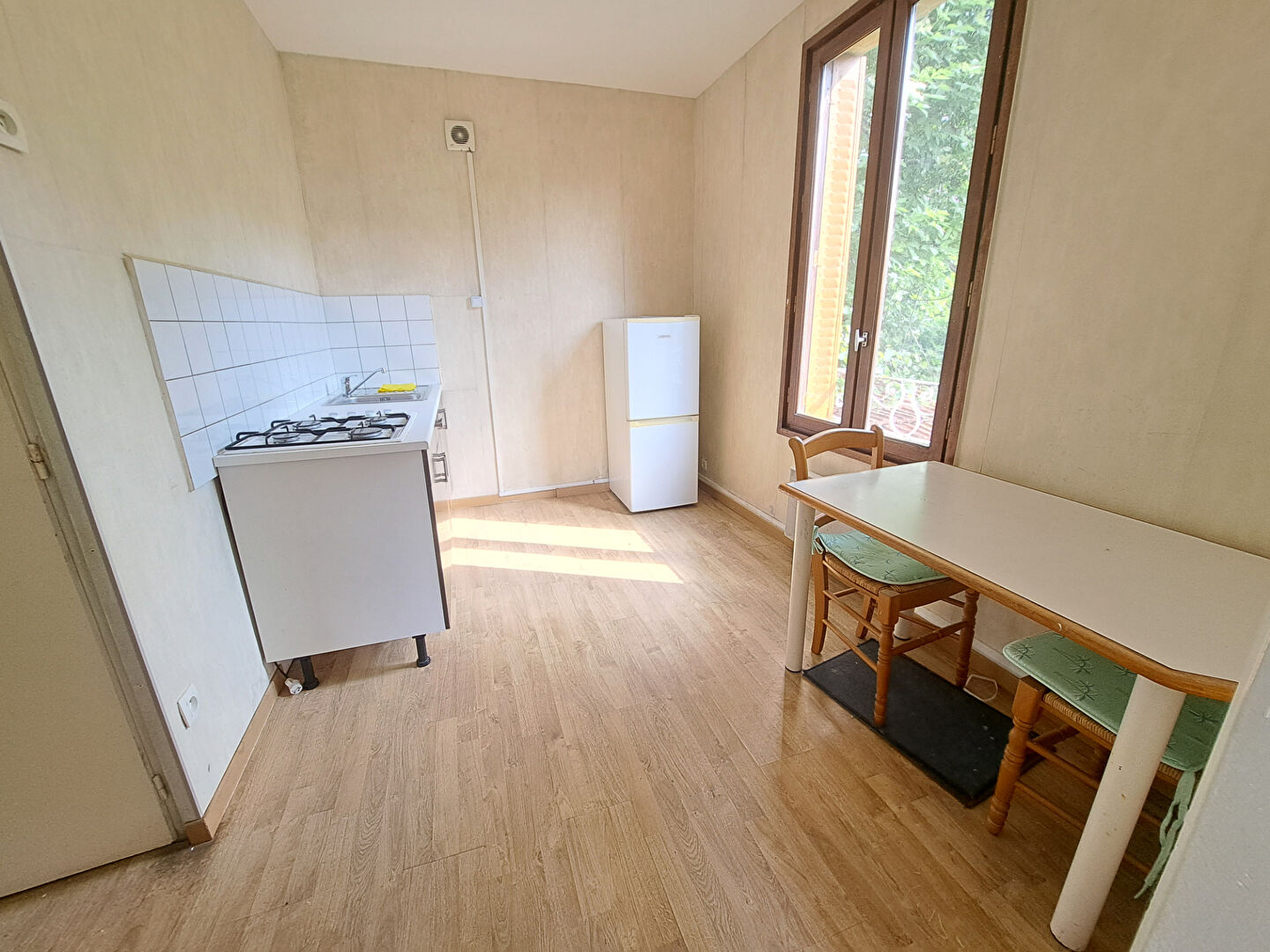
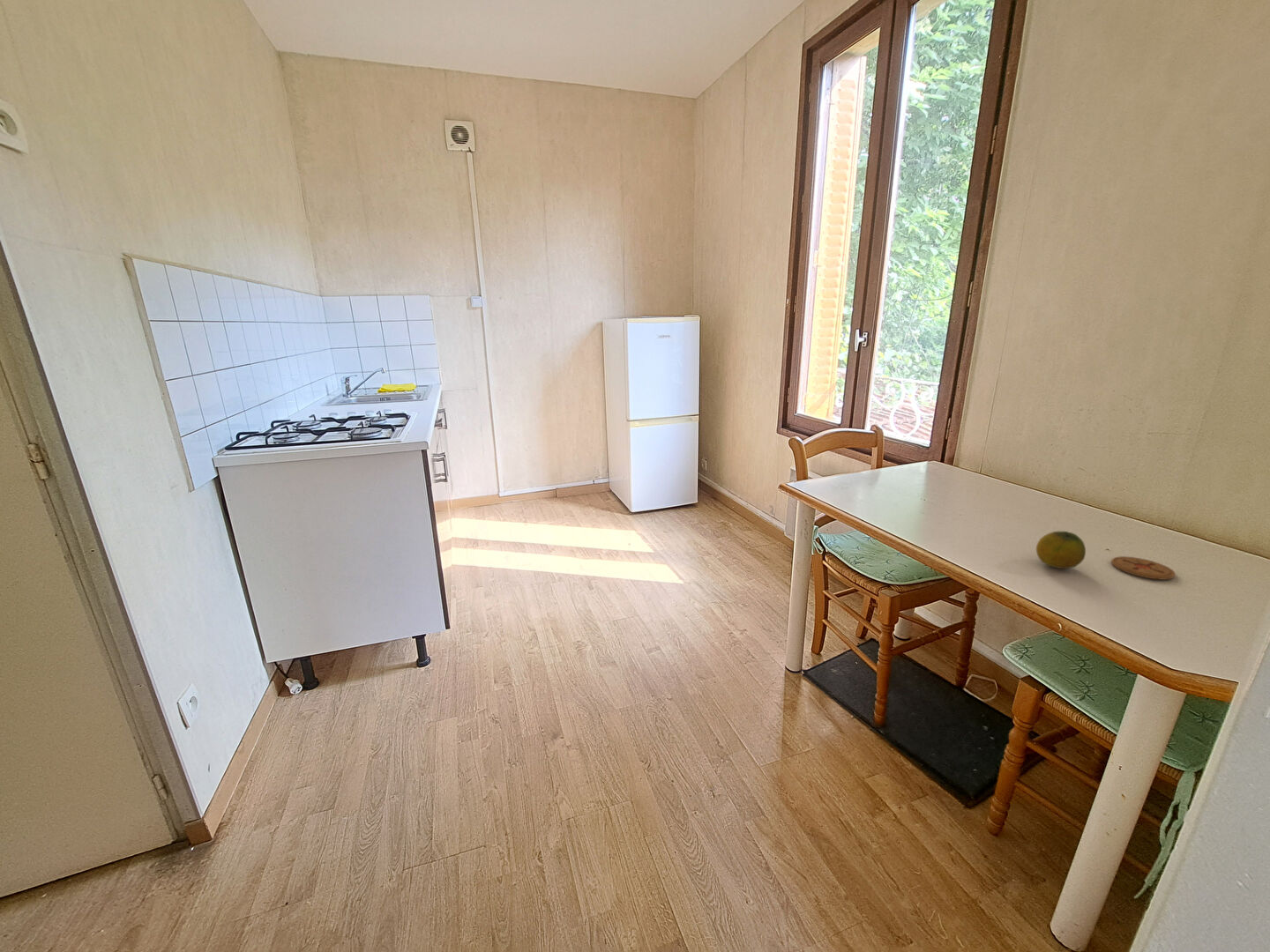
+ fruit (1060, 549)
+ coaster (1142, 567)
